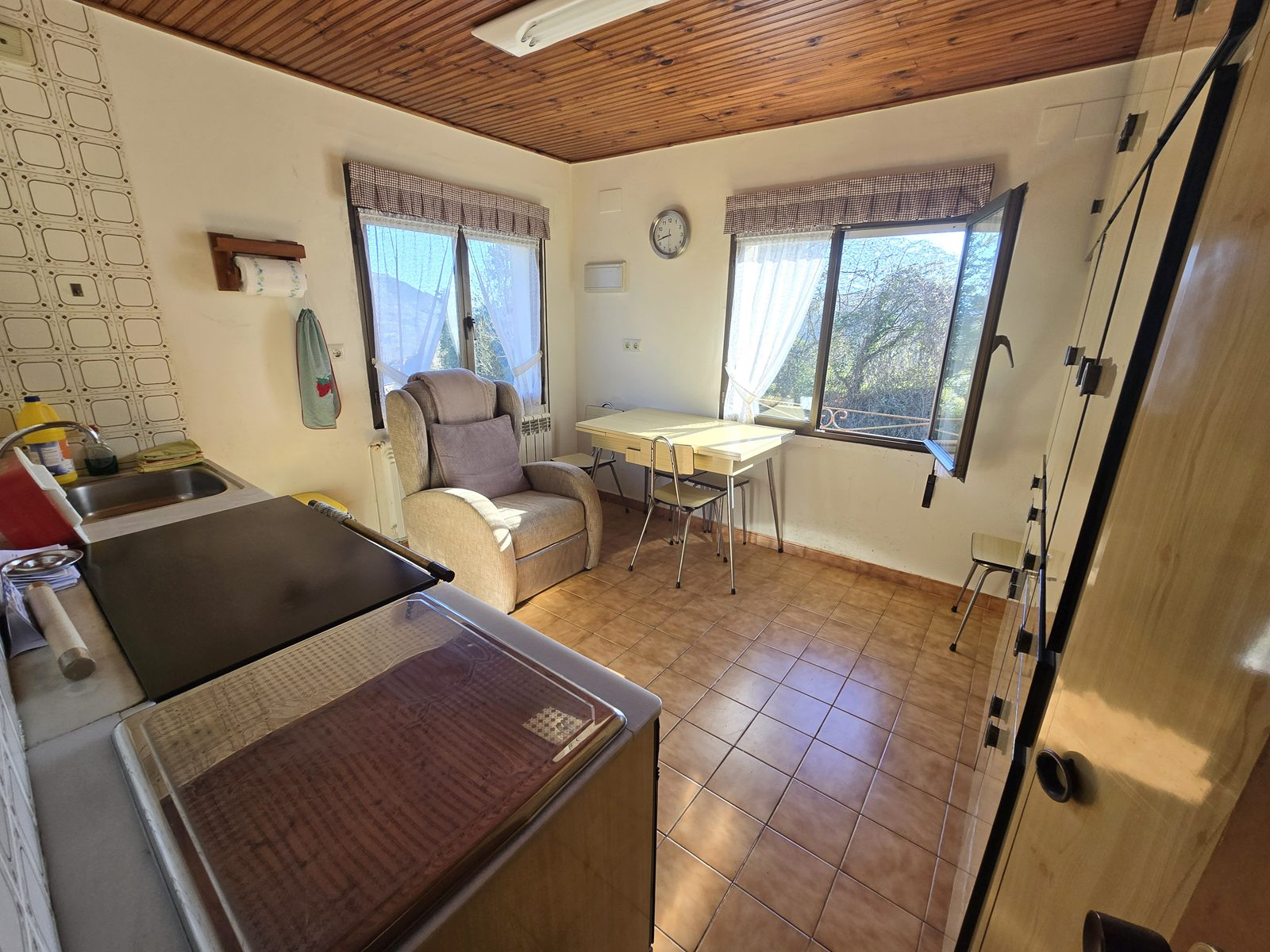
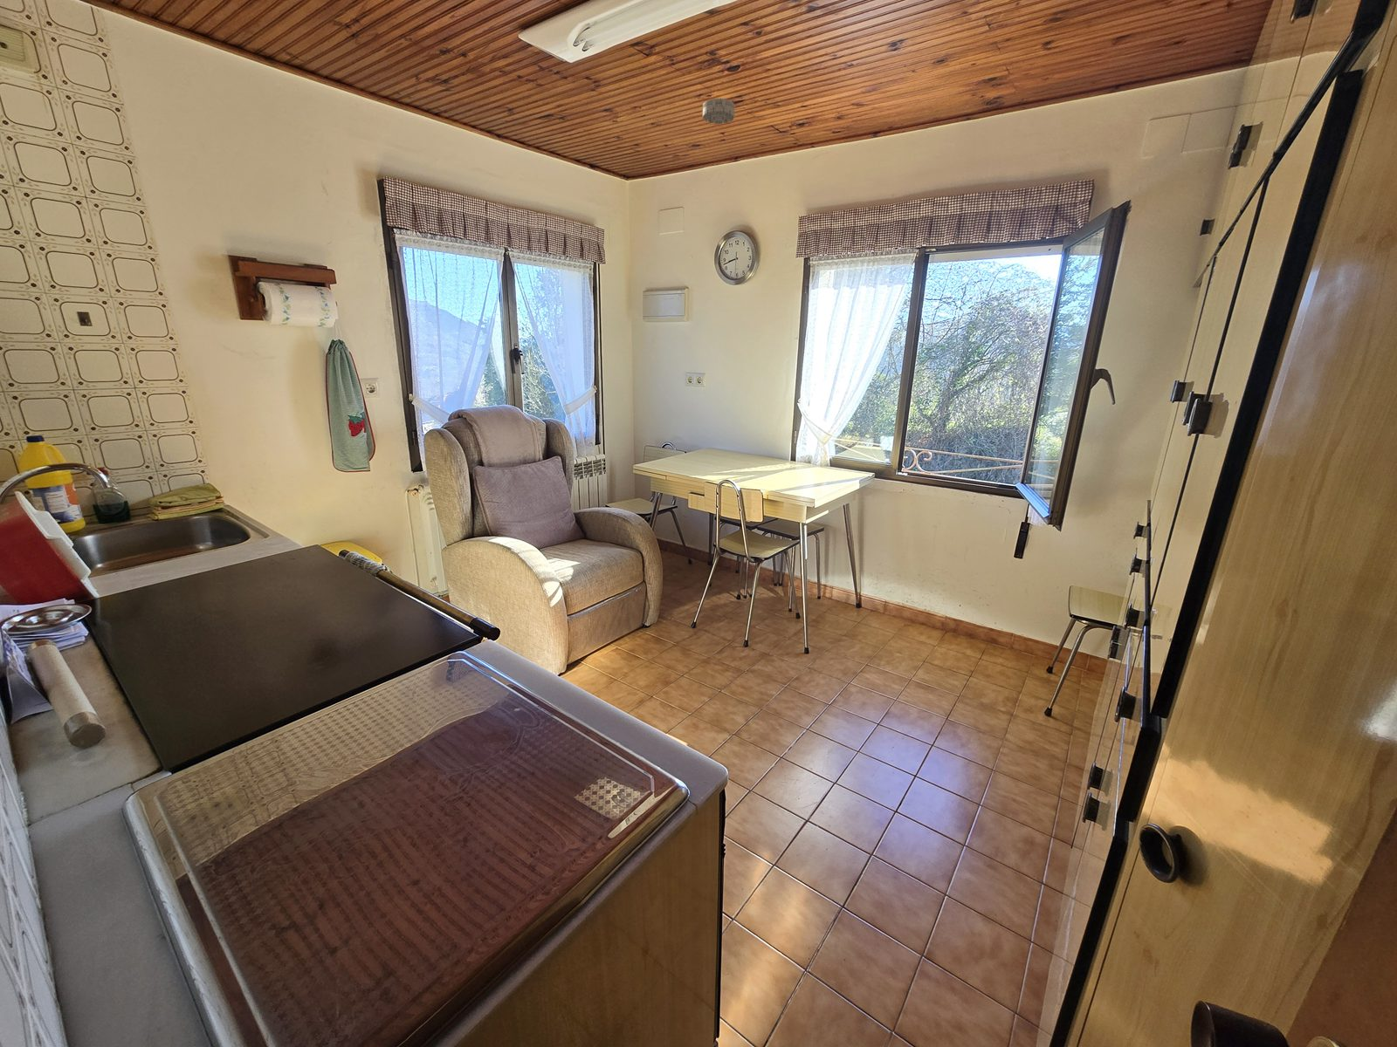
+ smoke detector (718, 110)
